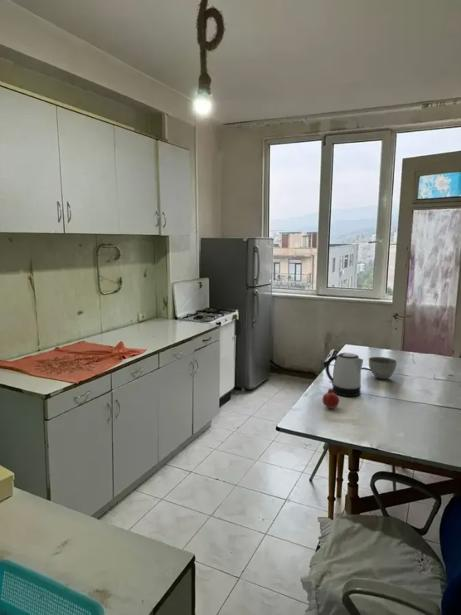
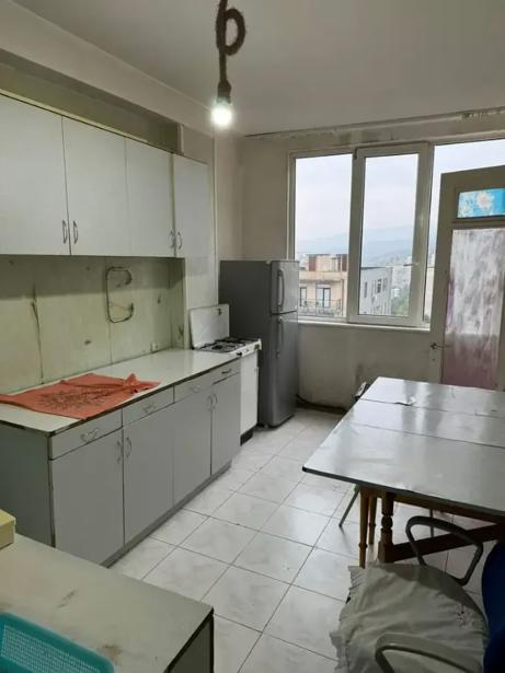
- bowl (382, 368)
- fruit (330, 399)
- kettle (343, 372)
